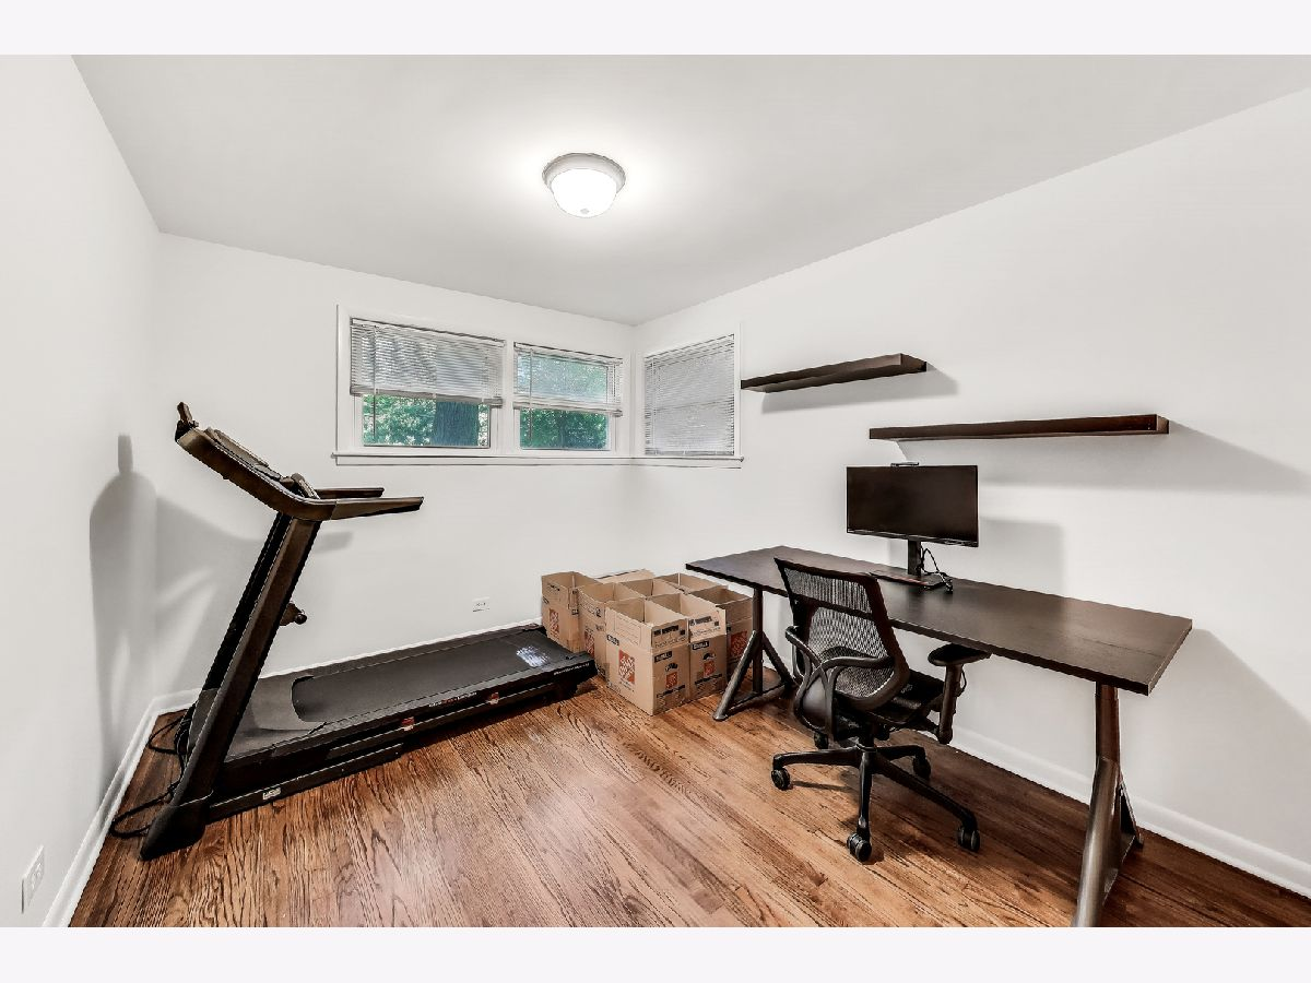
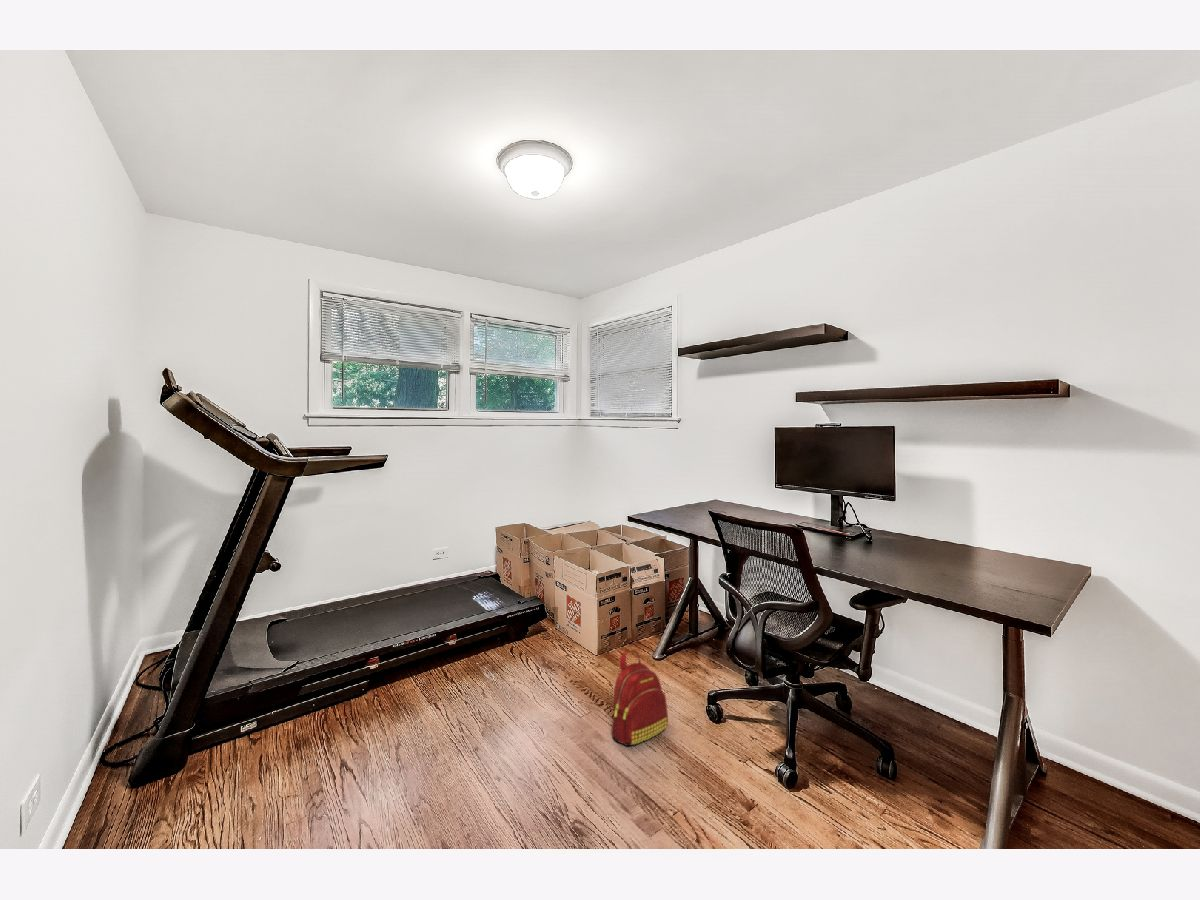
+ backpack (637, 694)
